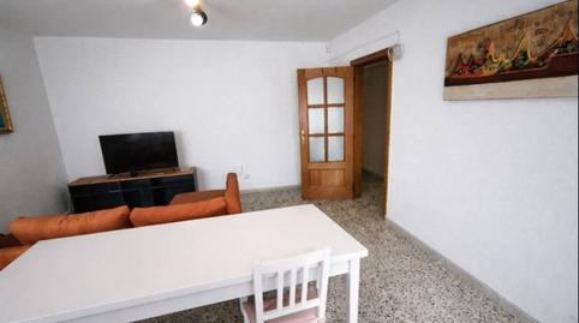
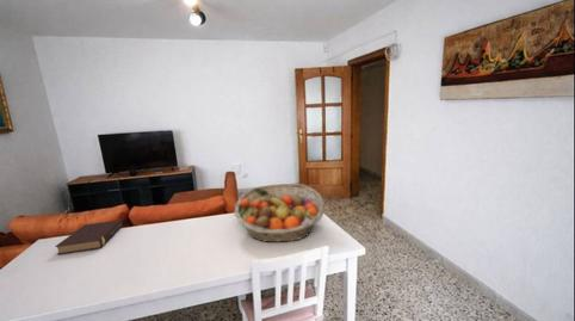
+ book (92, 235)
+ fruit basket (279, 210)
